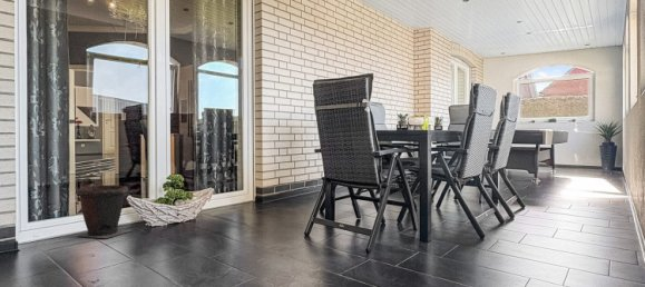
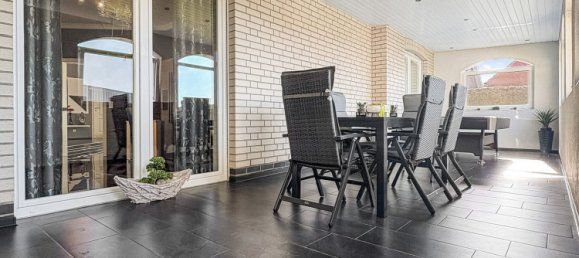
- planter pot (105, 208)
